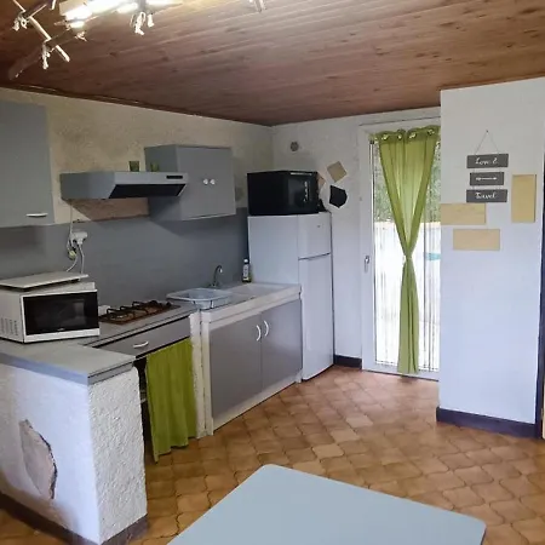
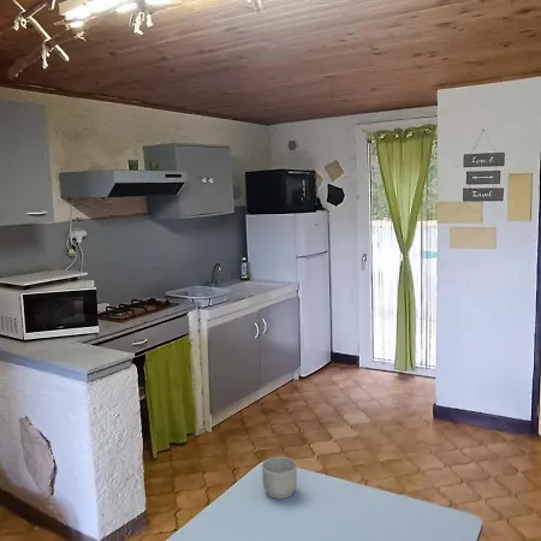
+ mug (280, 475)
